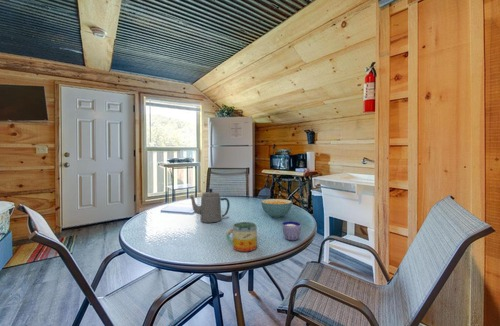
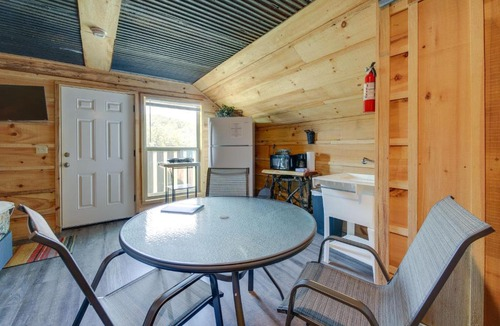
- teapot (209, 204)
- cereal bowl (276, 208)
- cup (291, 230)
- mug (241, 235)
